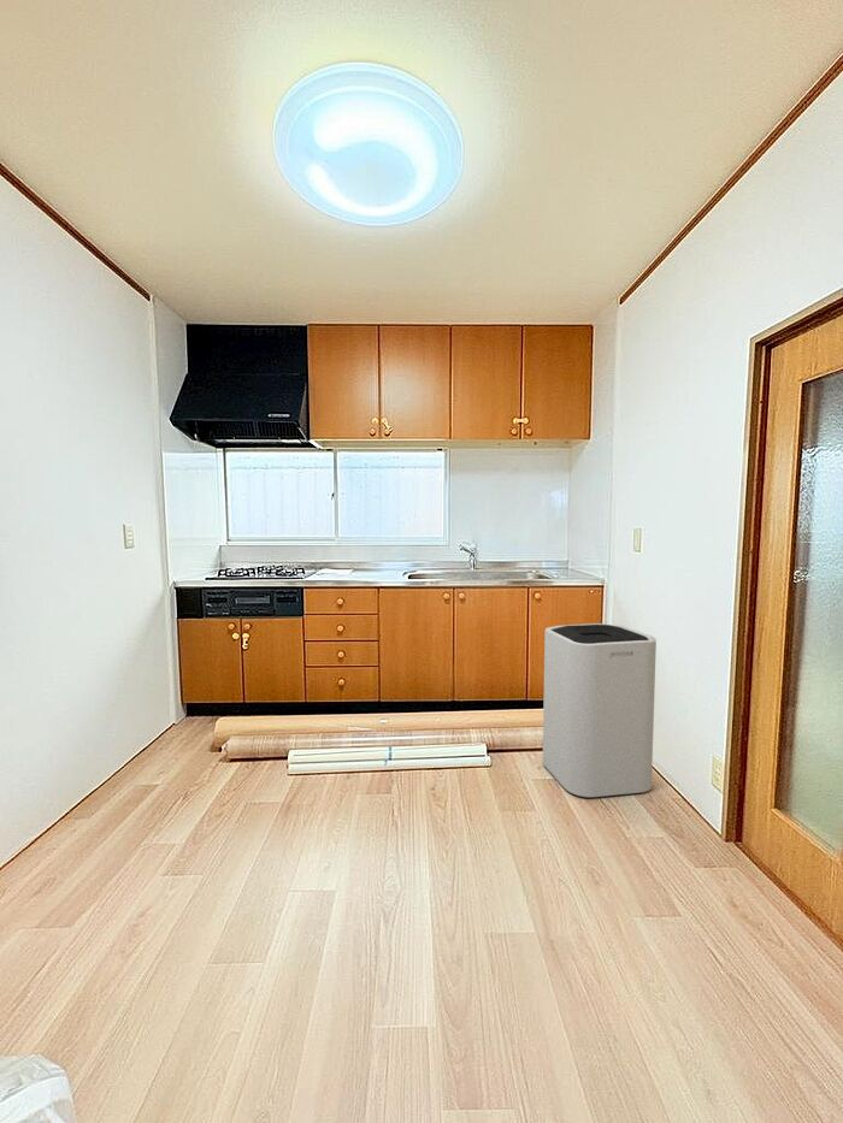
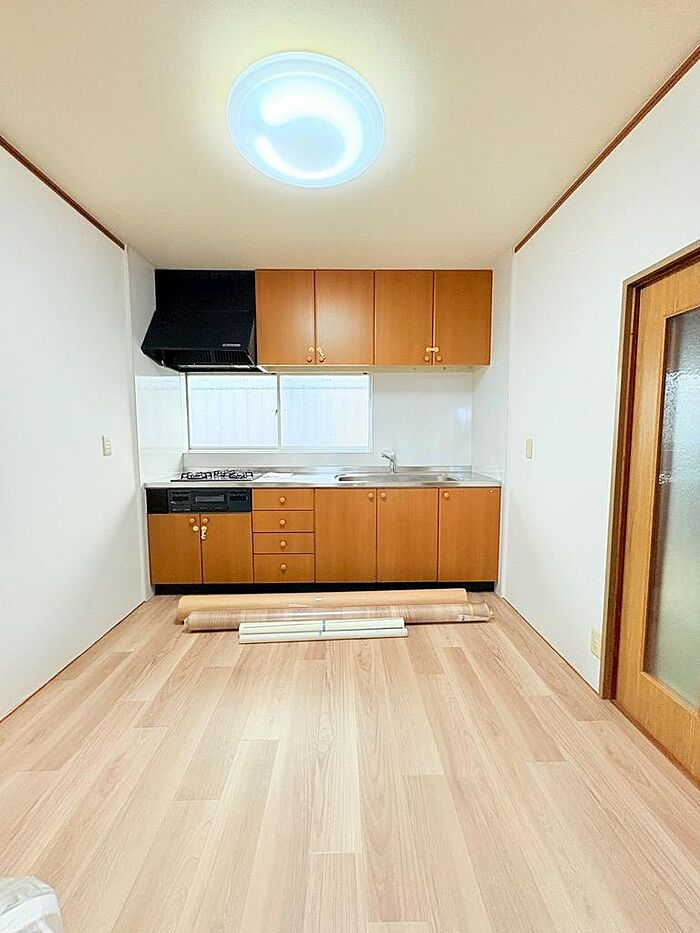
- trash can (595, 703)
